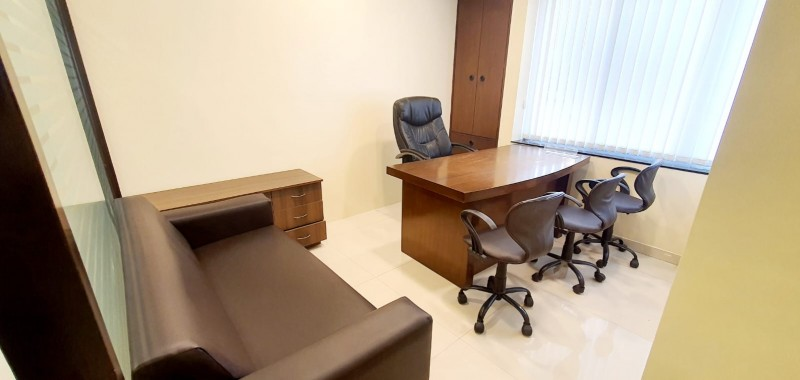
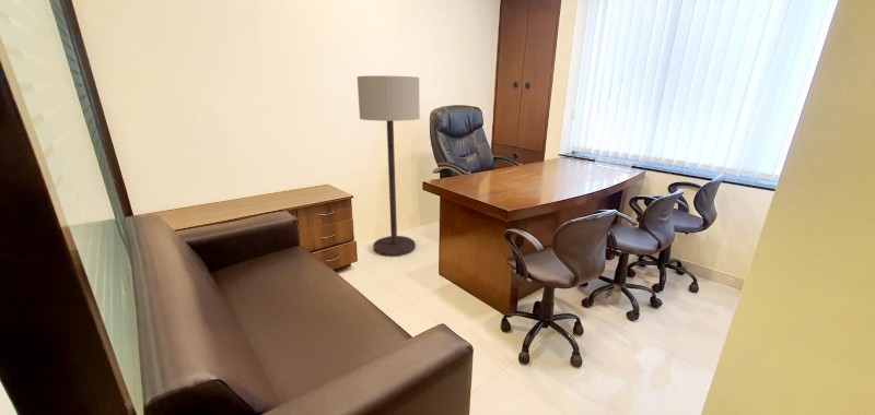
+ floor lamp (392, 168)
